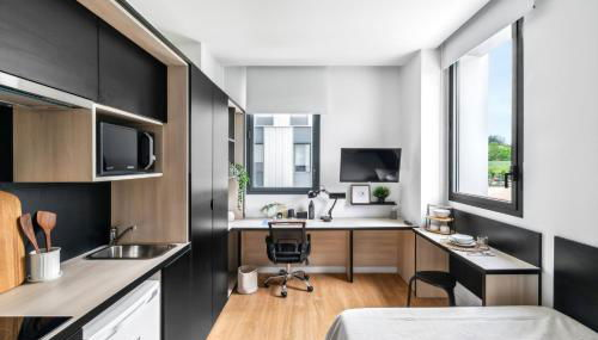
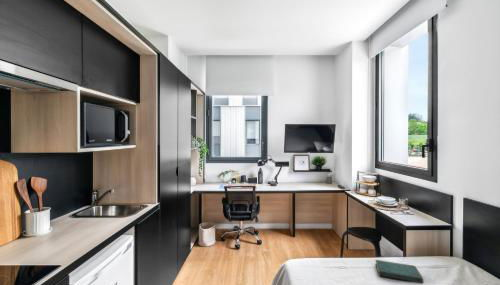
+ book (397, 270)
